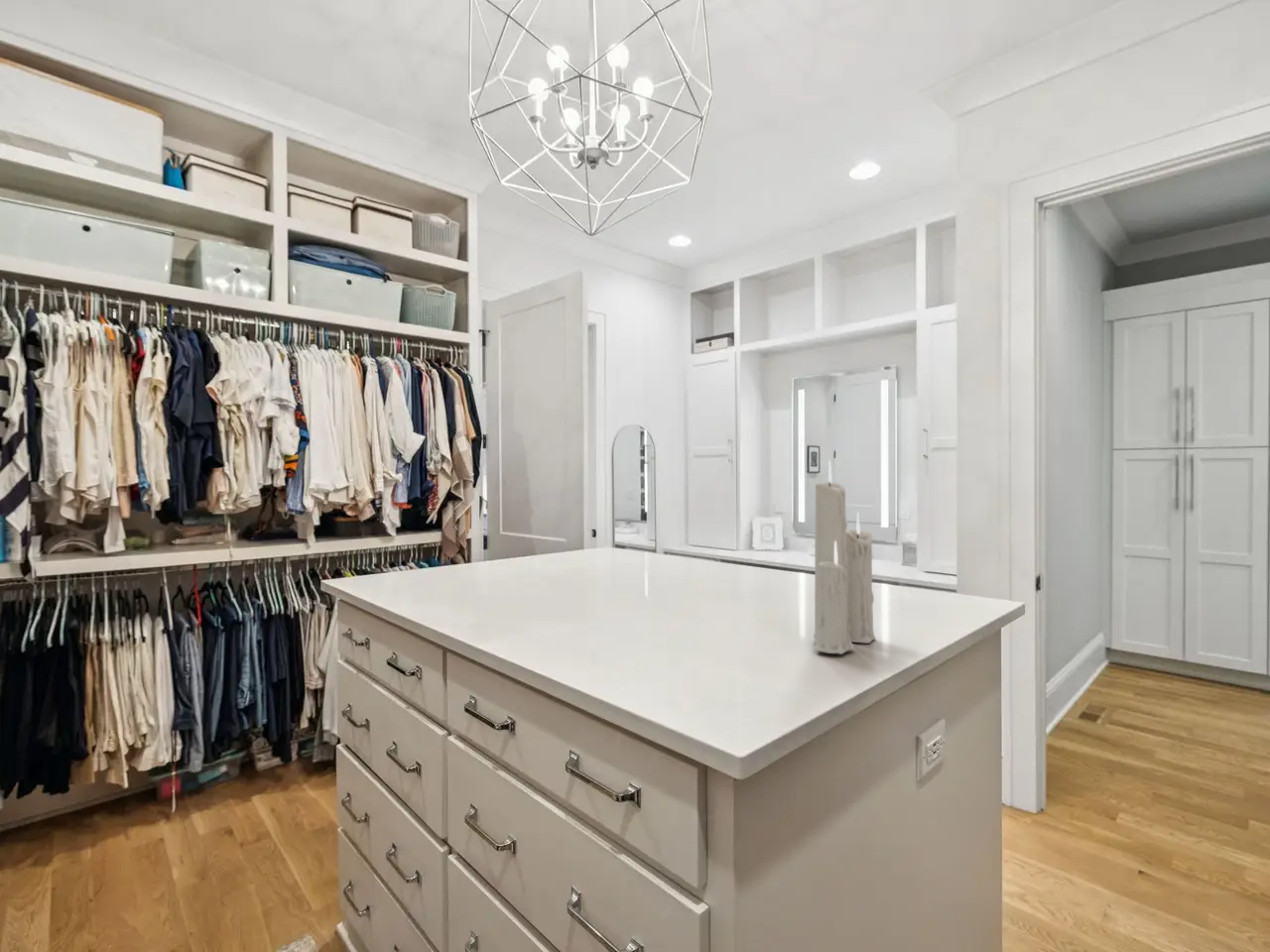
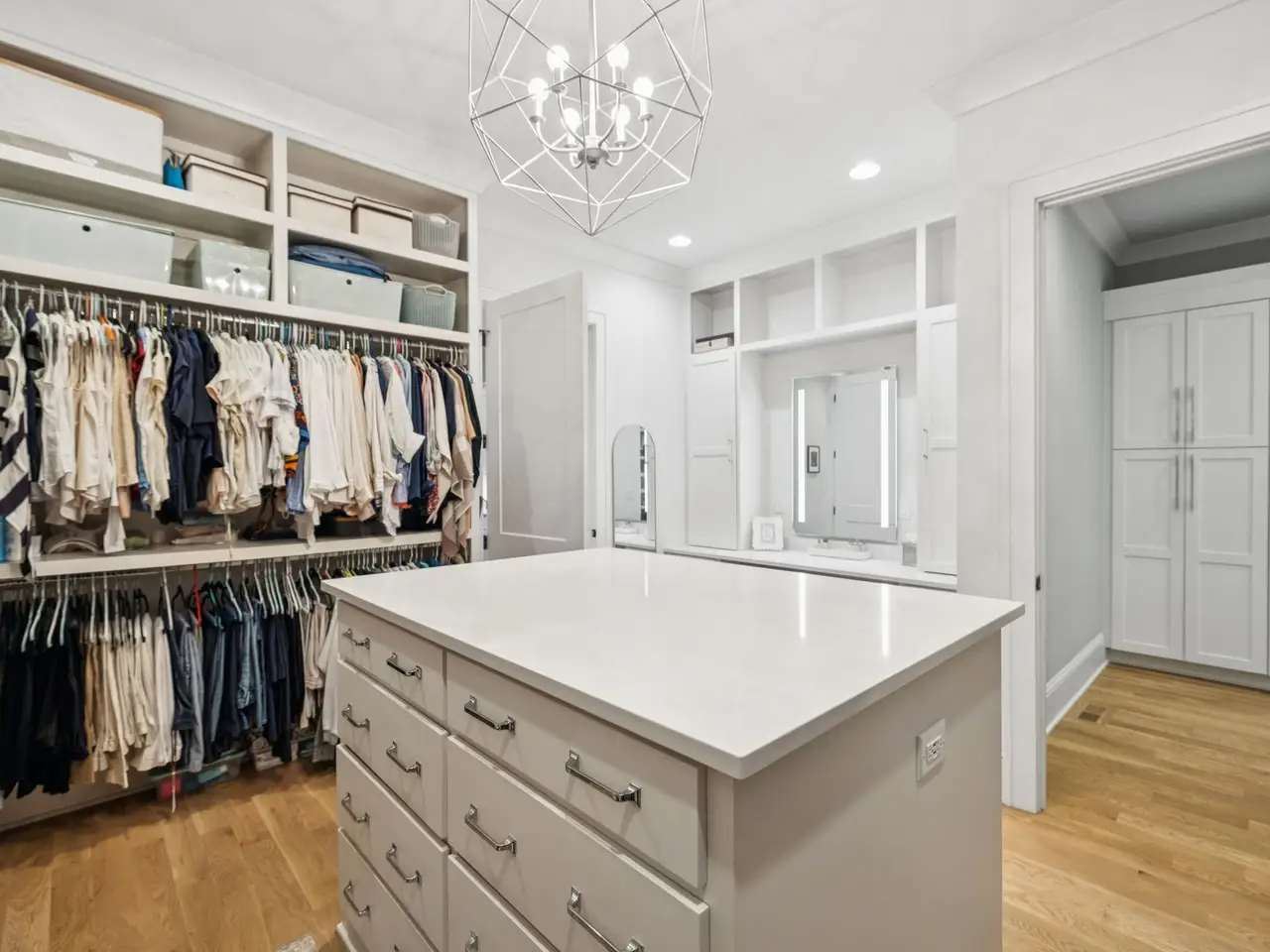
- candle (837, 546)
